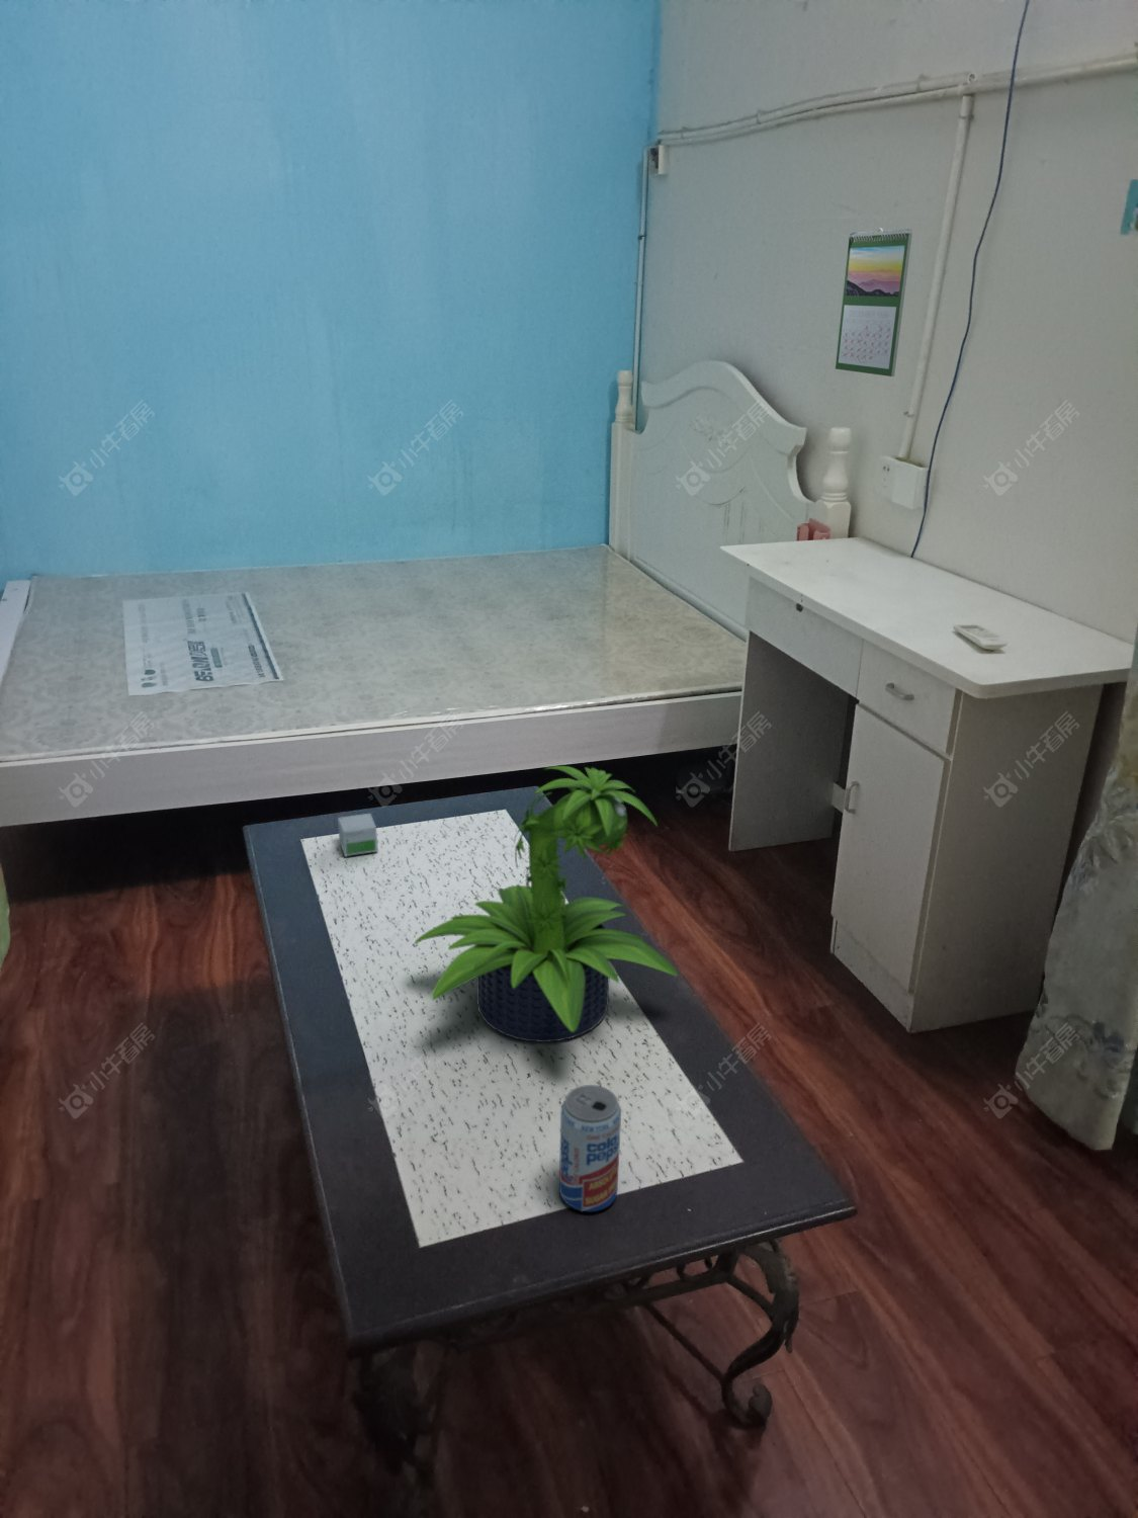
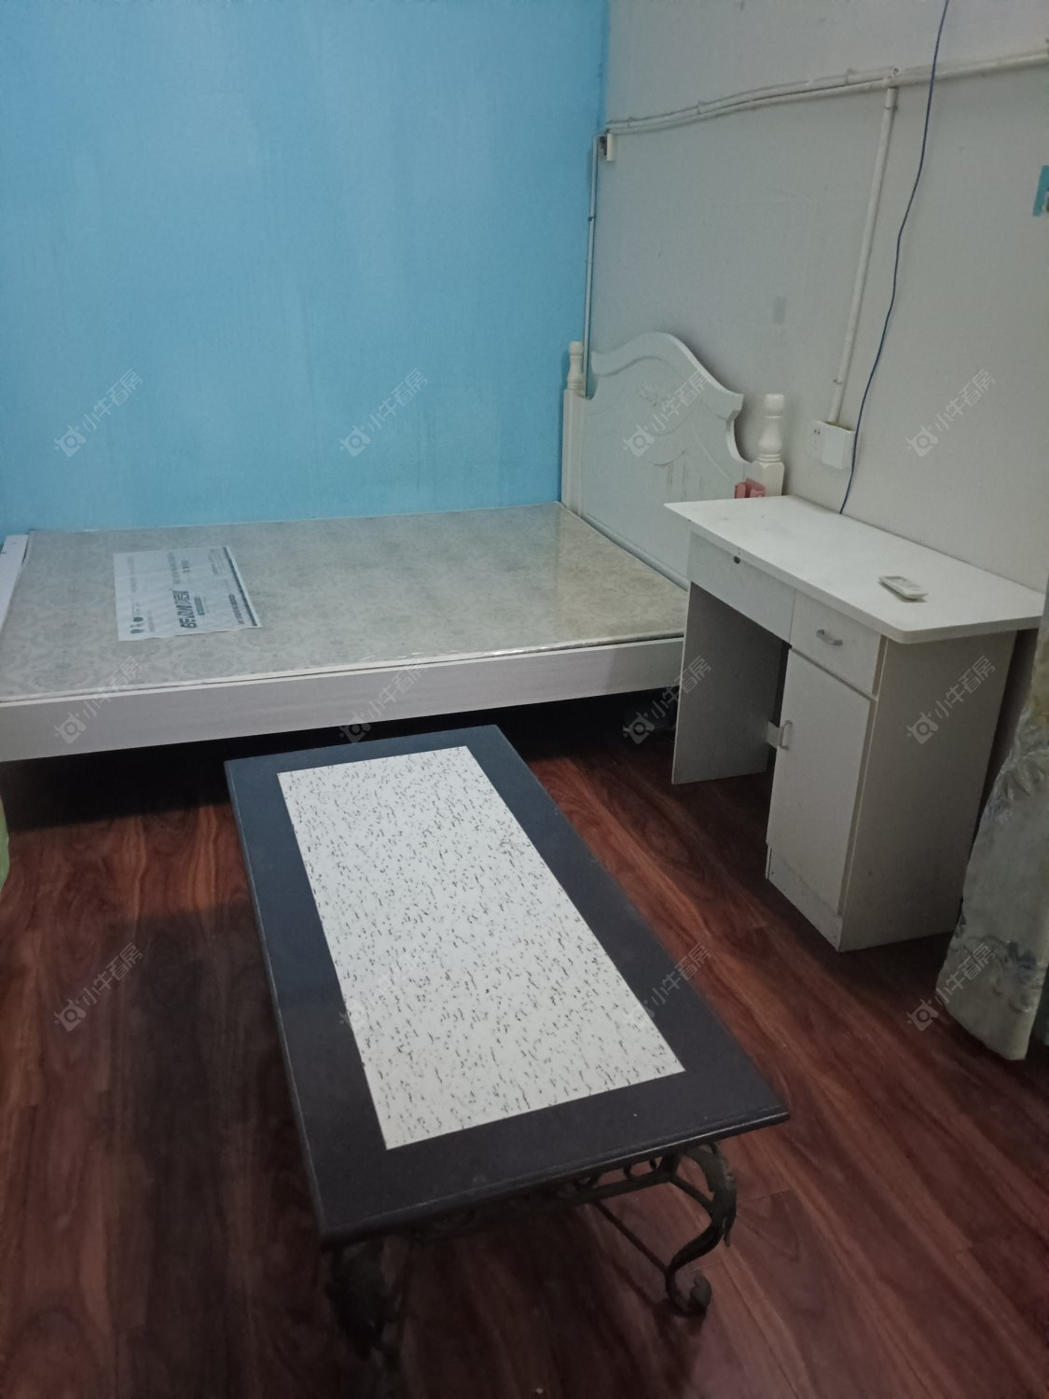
- calendar (871, 301)
- small box (357, 834)
- potted plant (543, 894)
- beverage can (589, 1145)
